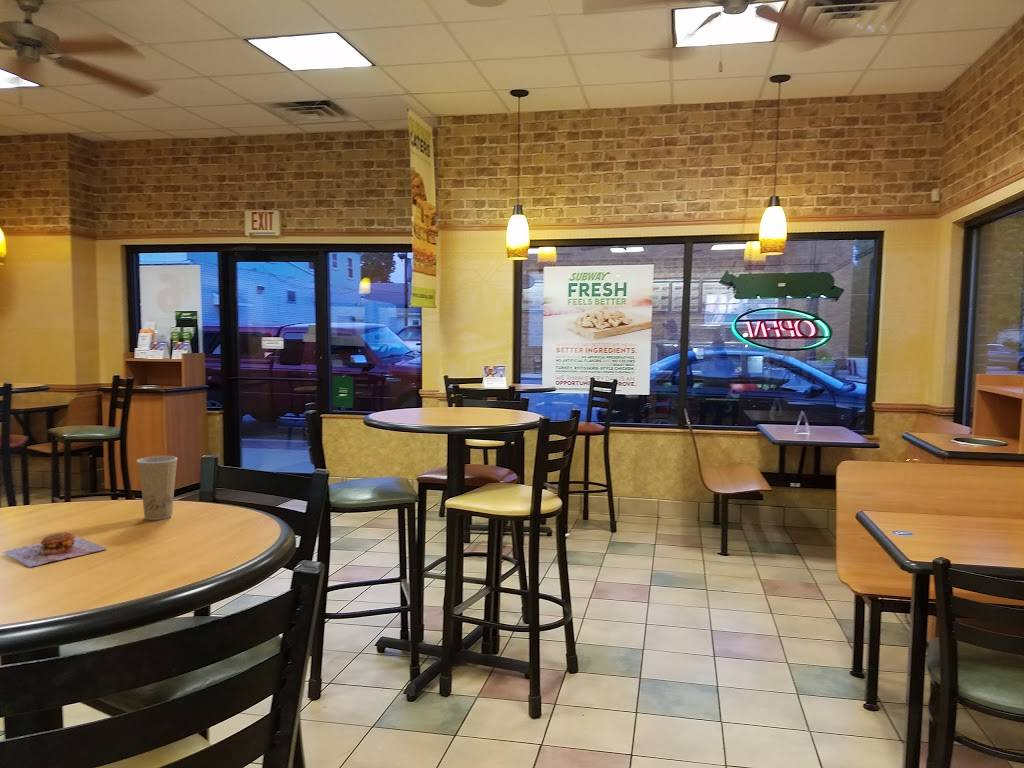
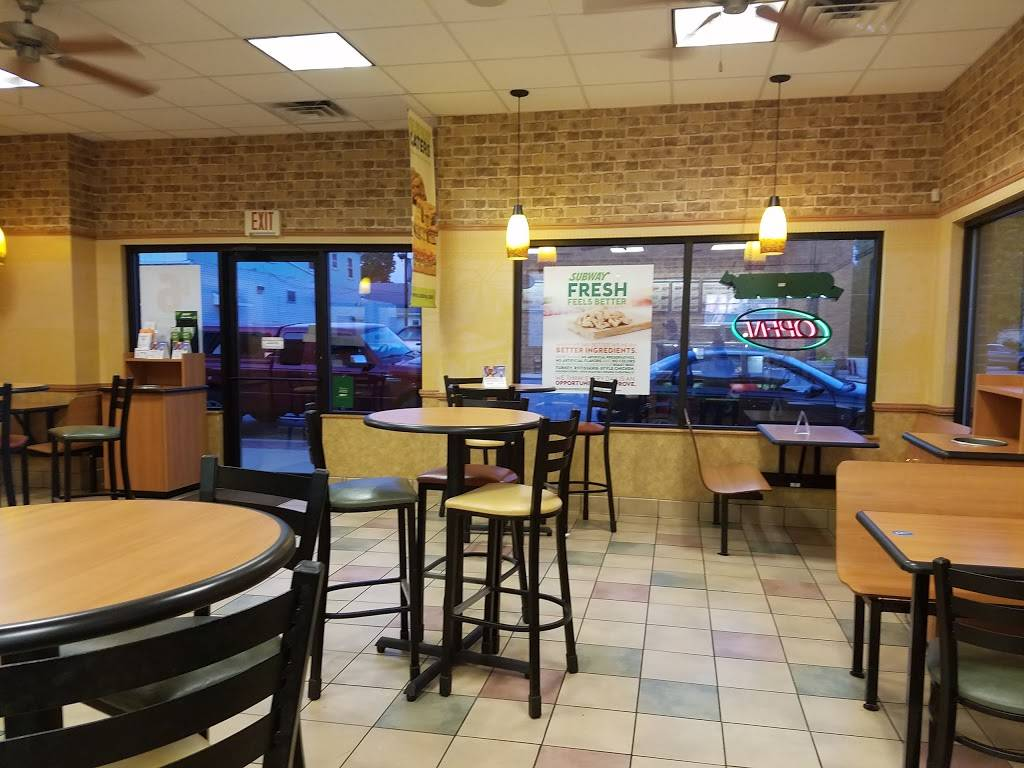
- hamburger (55, 542)
- paper cup (157, 488)
